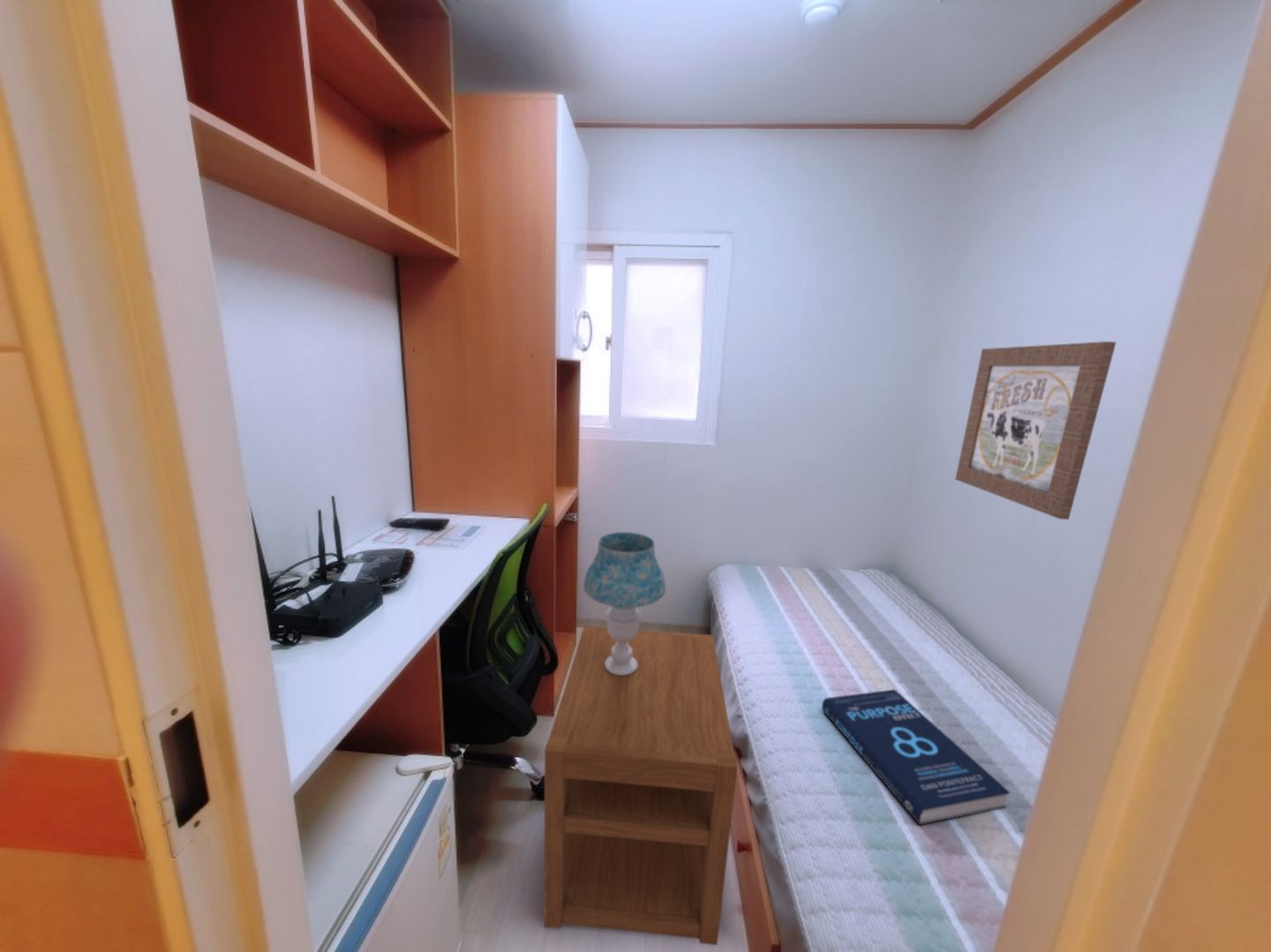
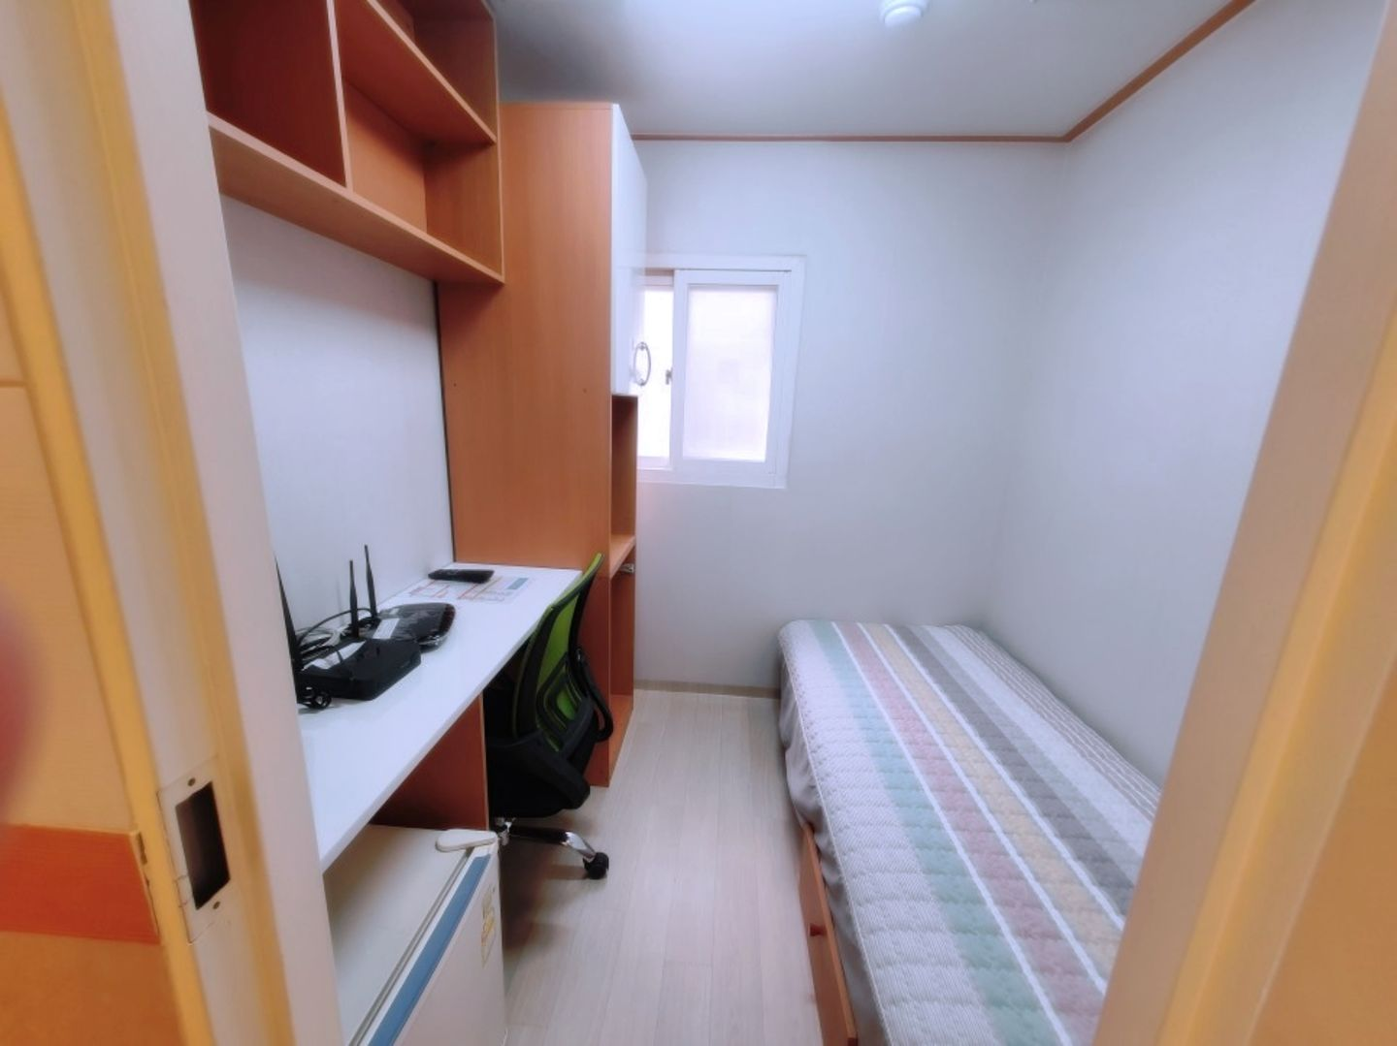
- wall art (1019, 424)
- nightstand (640, 761)
- book (904, 746)
- table lamp (623, 604)
